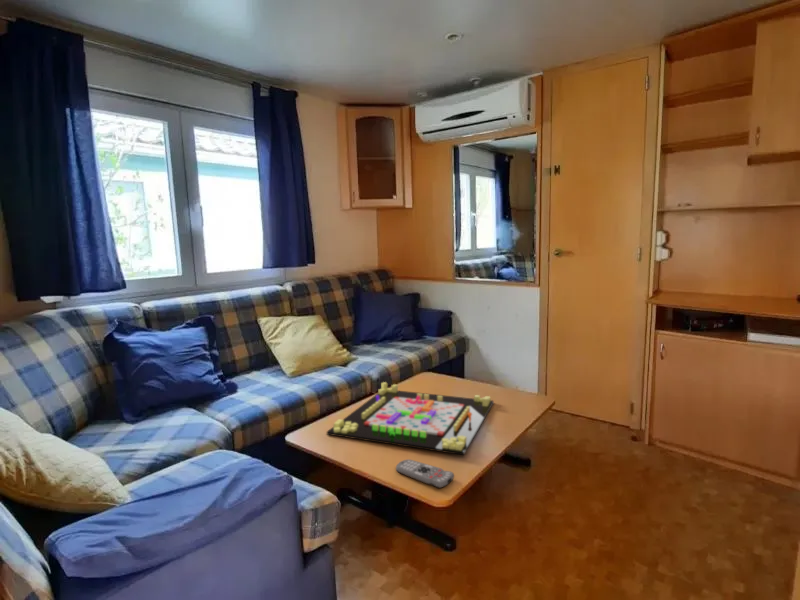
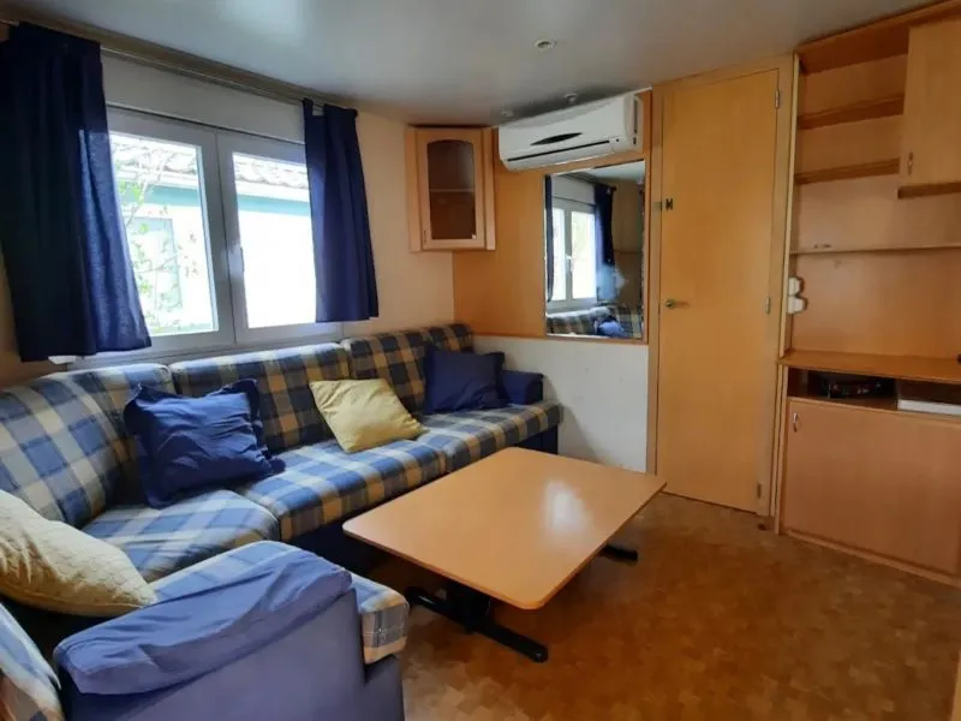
- gameboard (416, 411)
- remote control (423, 472)
